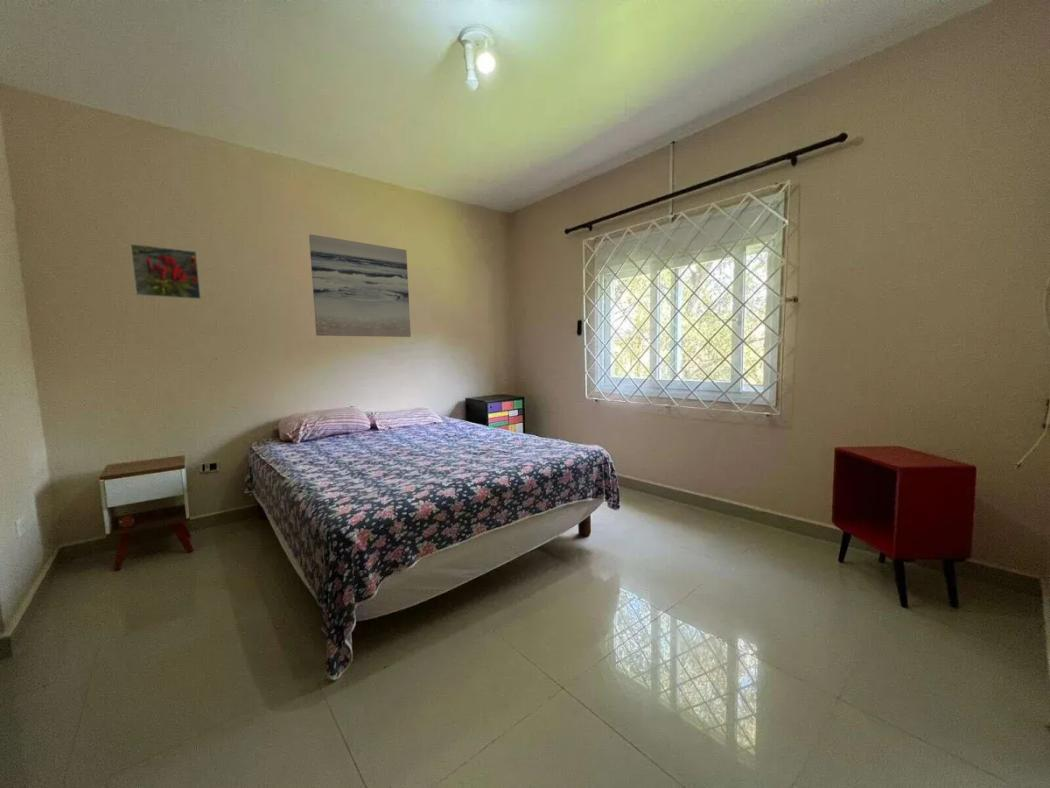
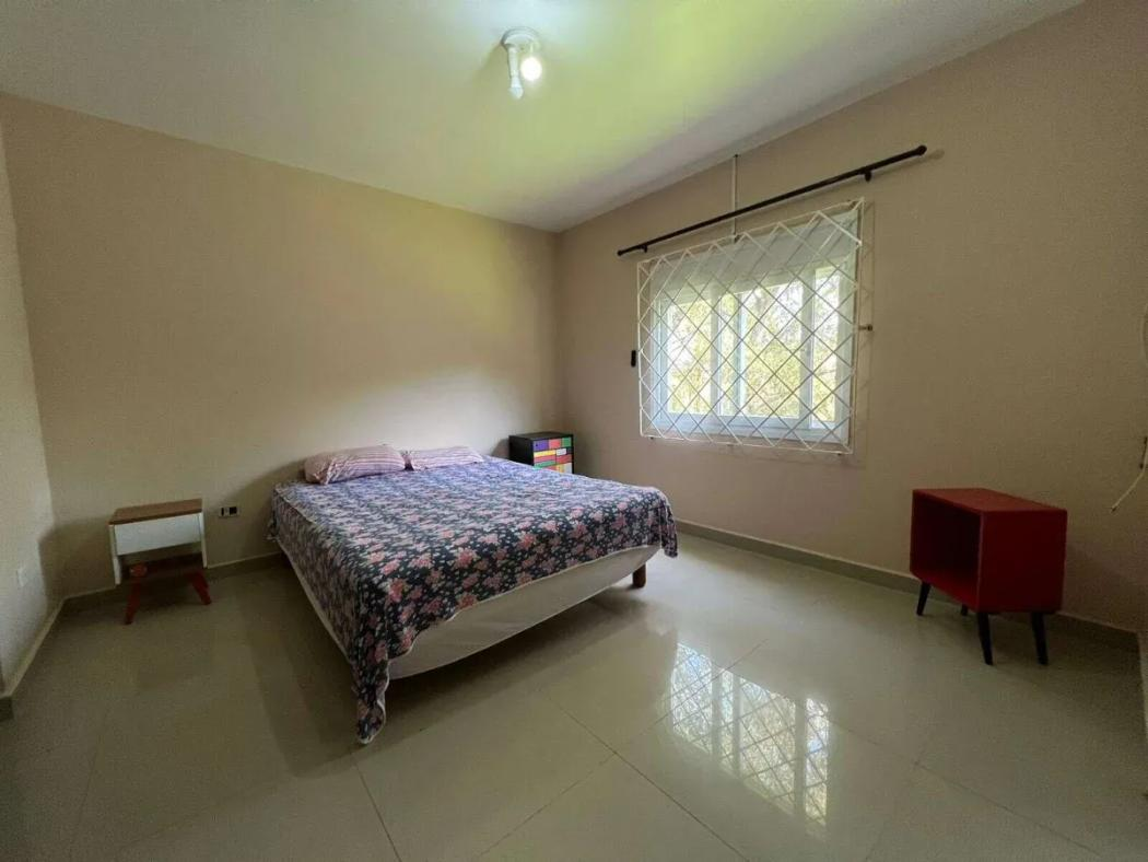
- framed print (167, 272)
- wall art (363, 290)
